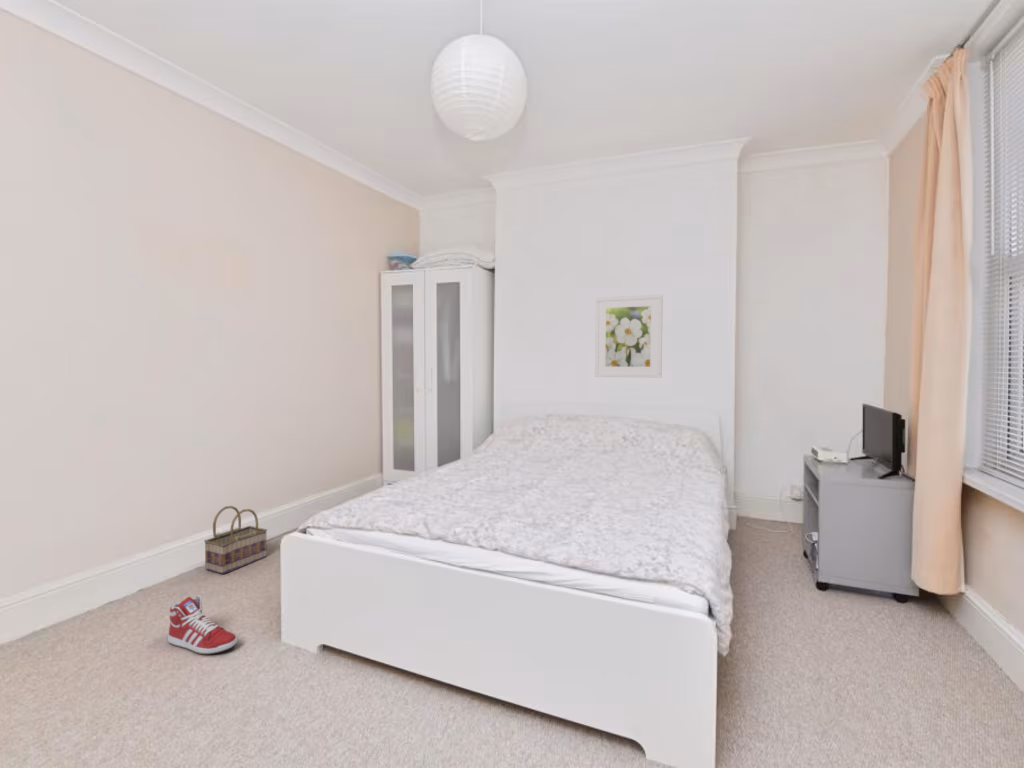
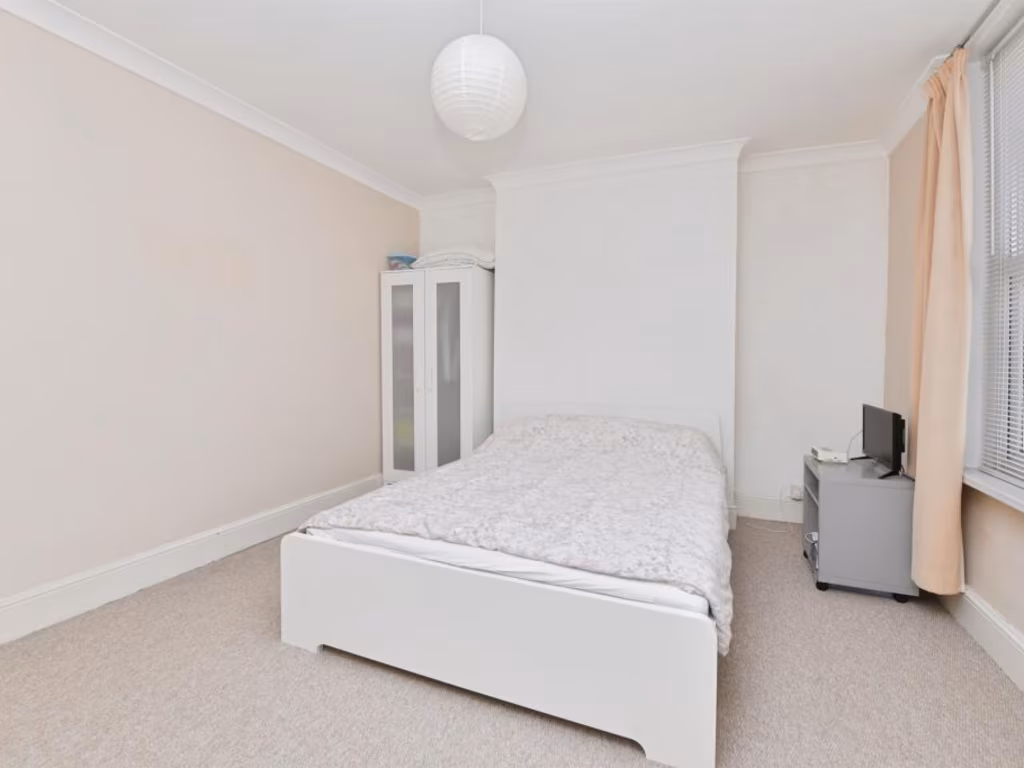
- sneaker (201, 623)
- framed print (627, 336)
- basket (236, 535)
